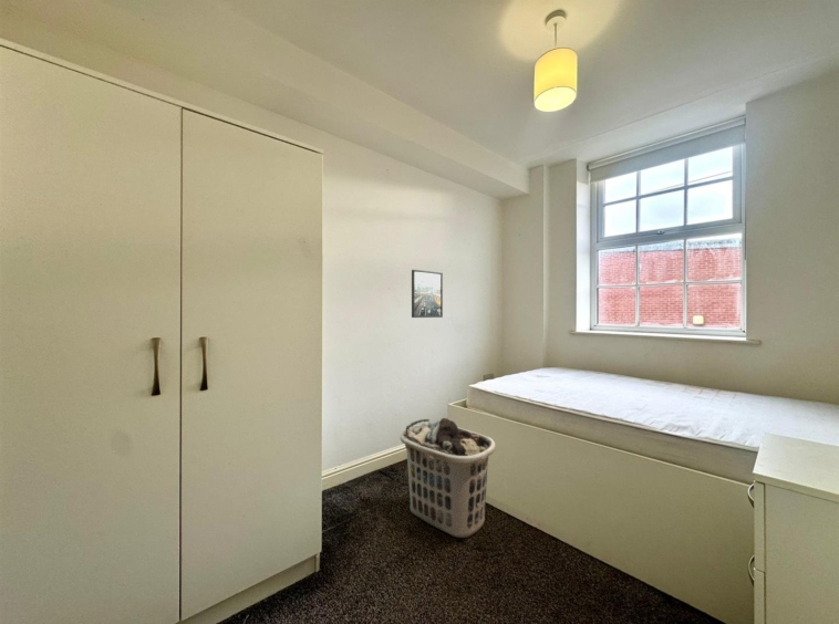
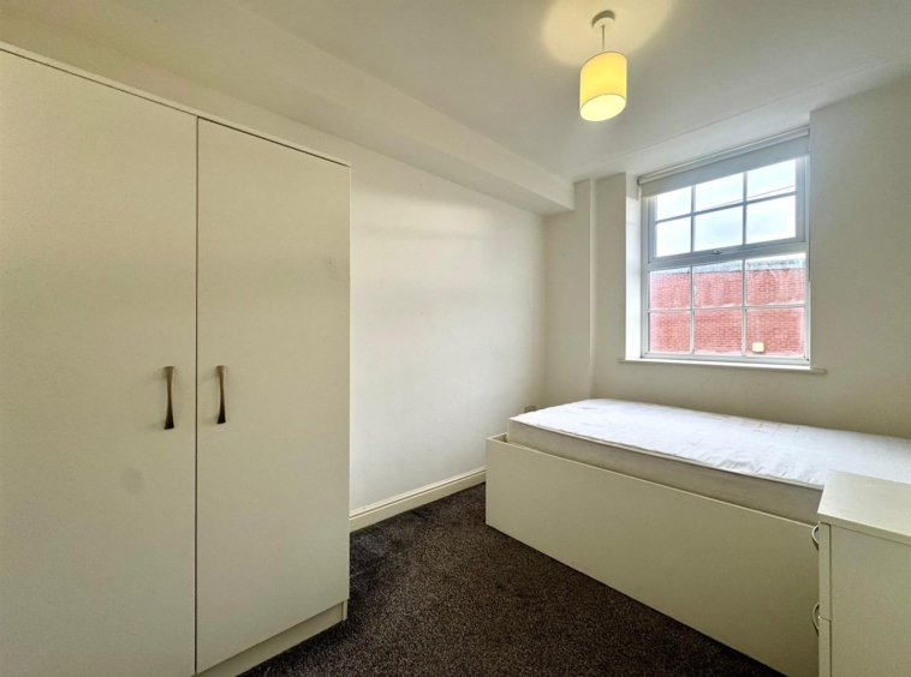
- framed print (427, 294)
- clothes hamper (446, 468)
